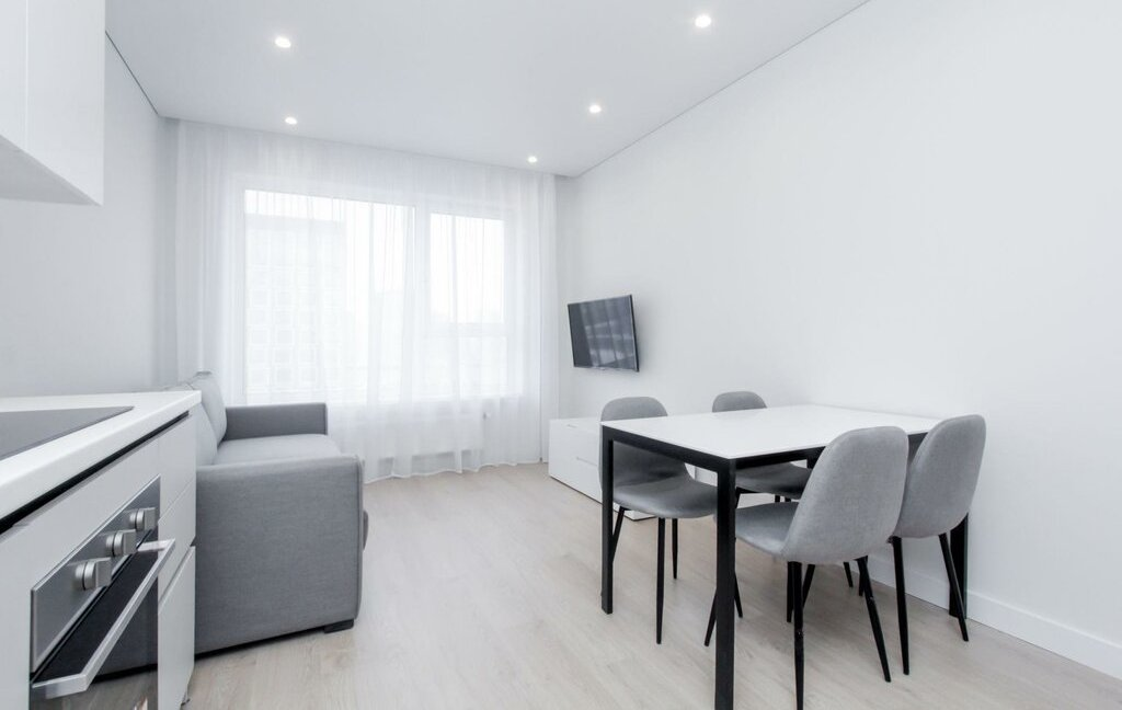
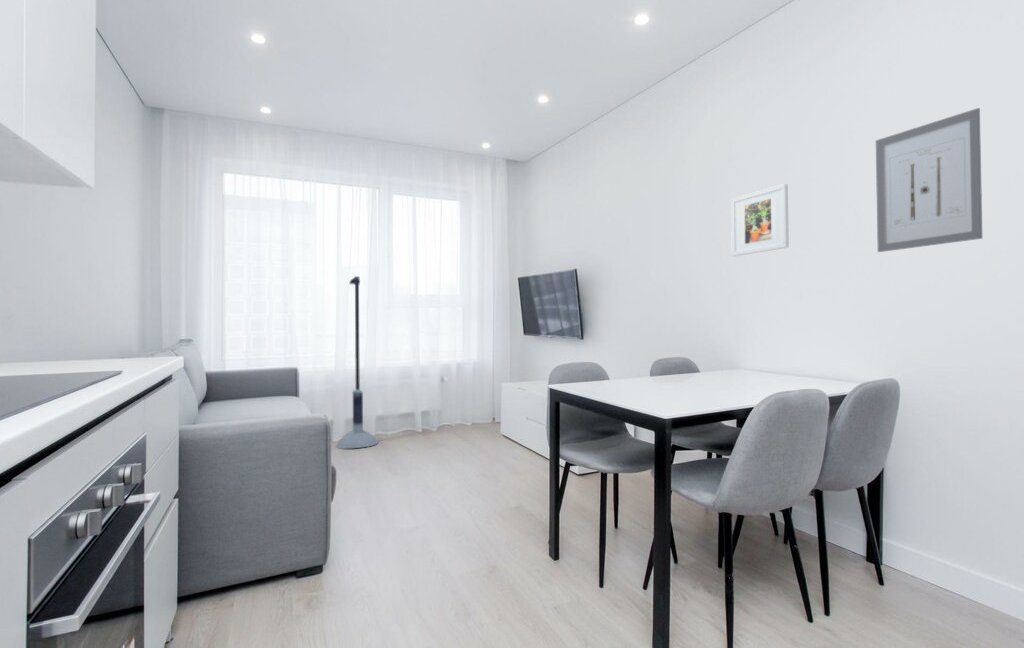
+ floor lamp (356, 359)
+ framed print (758, 221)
+ wall art (924, 185)
